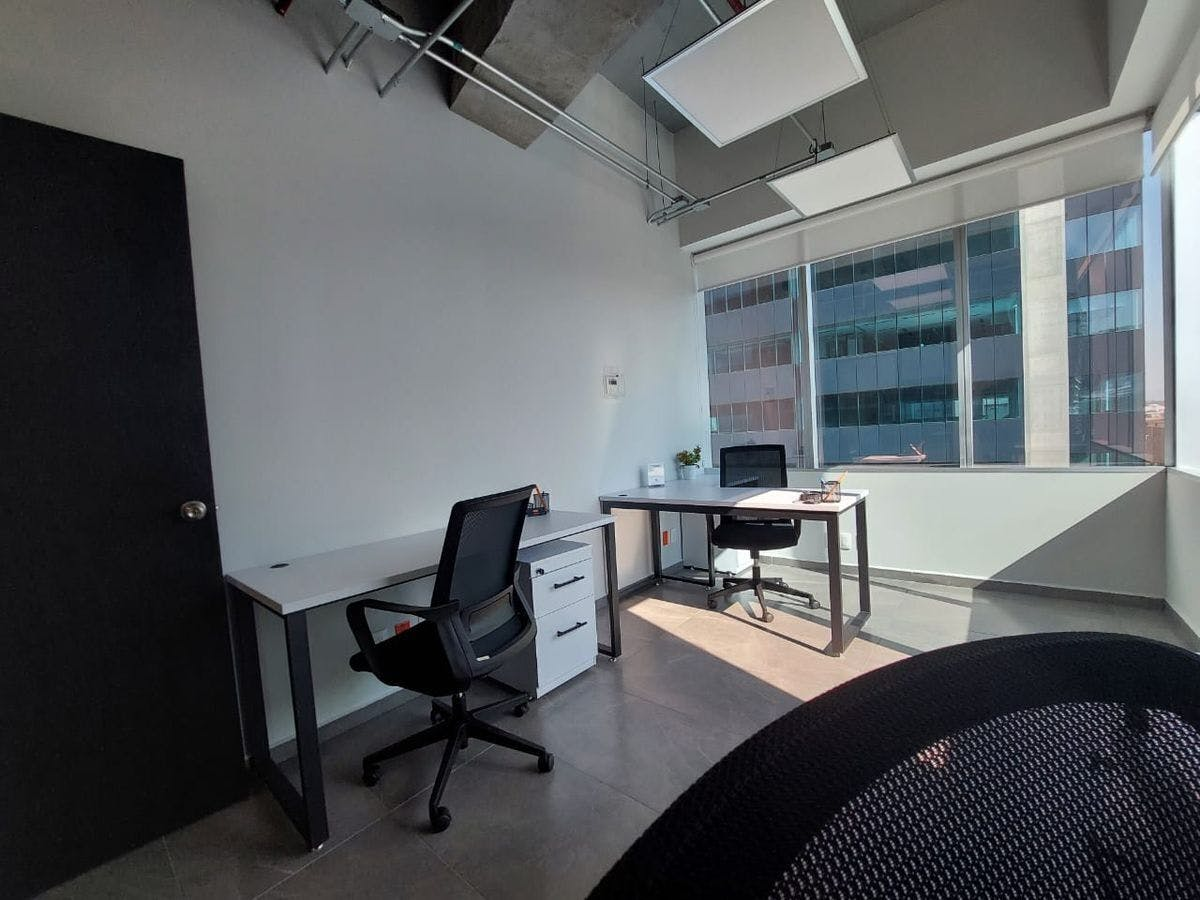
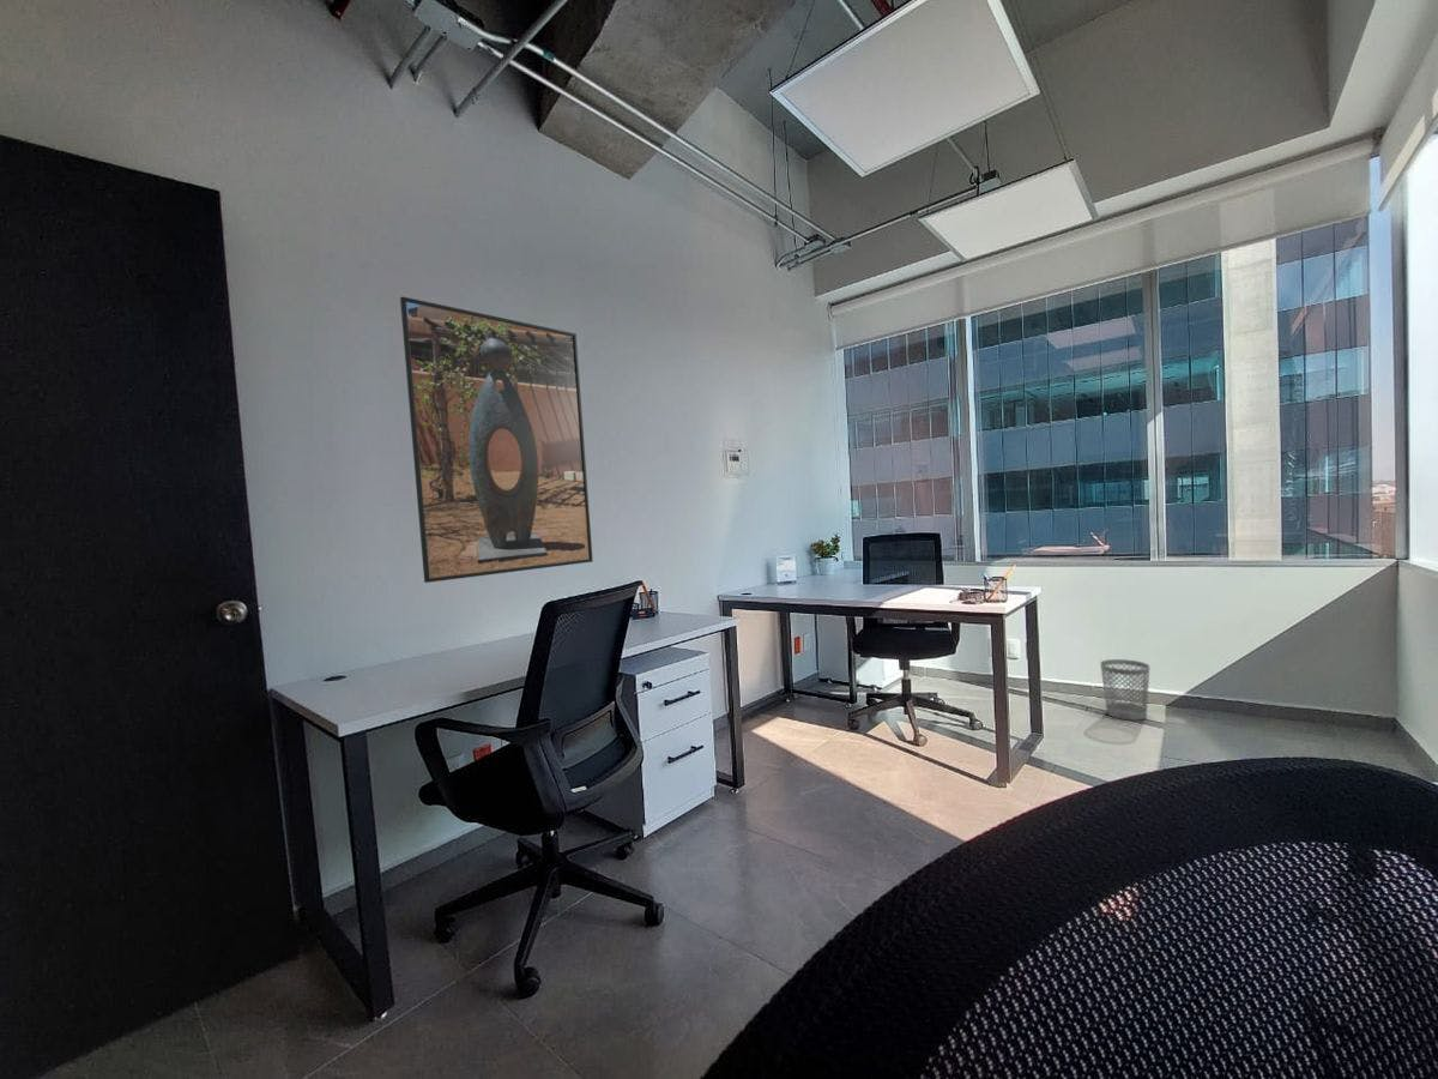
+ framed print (507, 445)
+ wastebasket (1124, 689)
